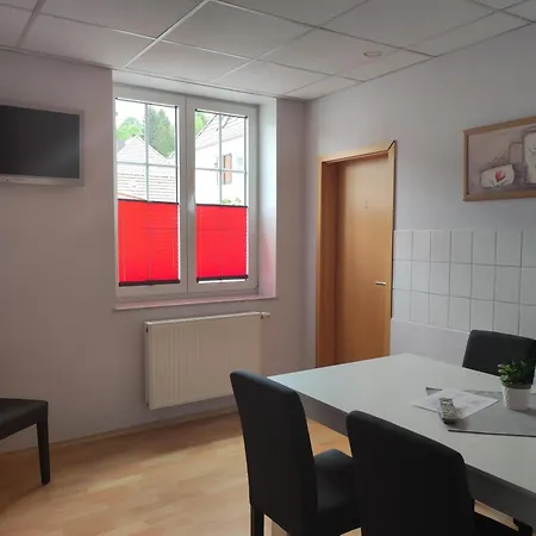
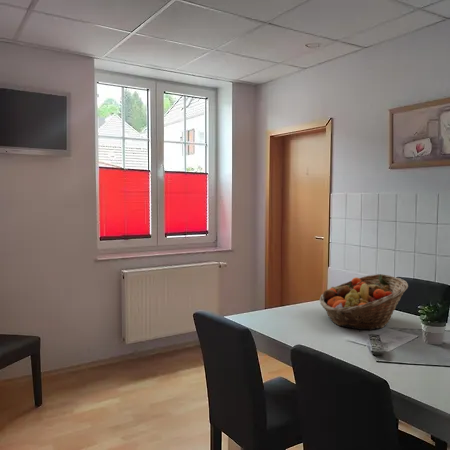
+ fruit basket (362, 299)
